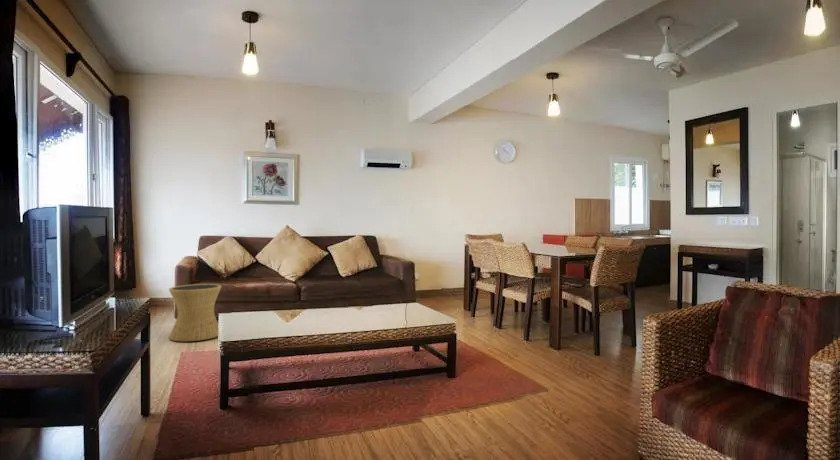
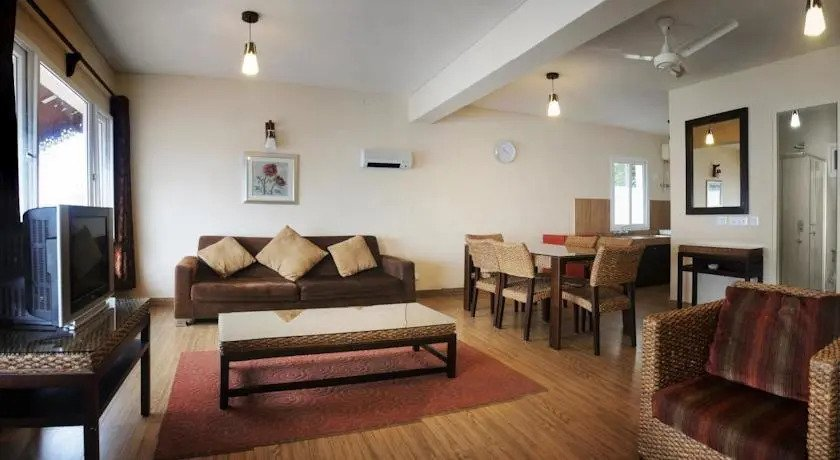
- side table (196, 311)
